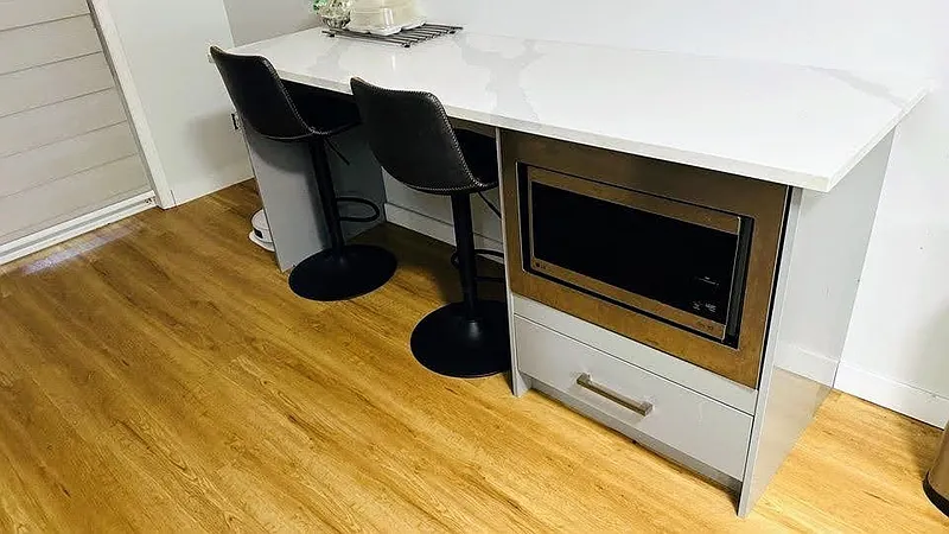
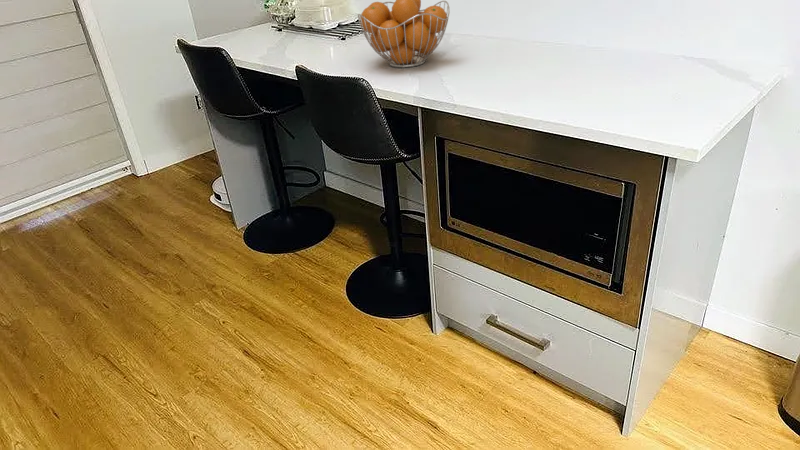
+ fruit basket (404, 28)
